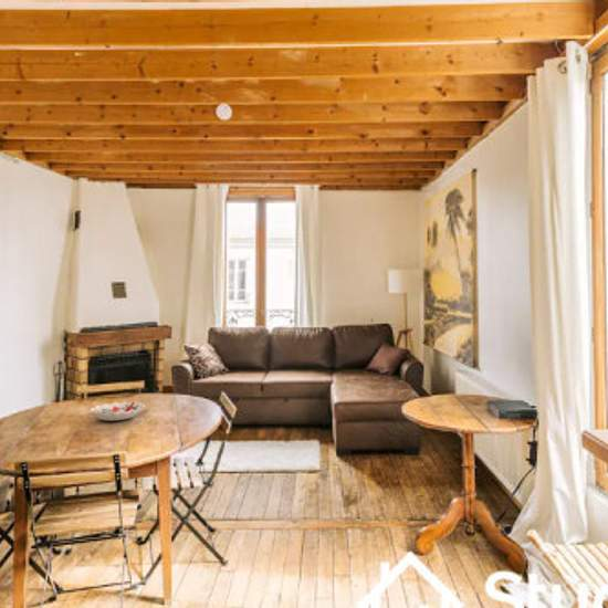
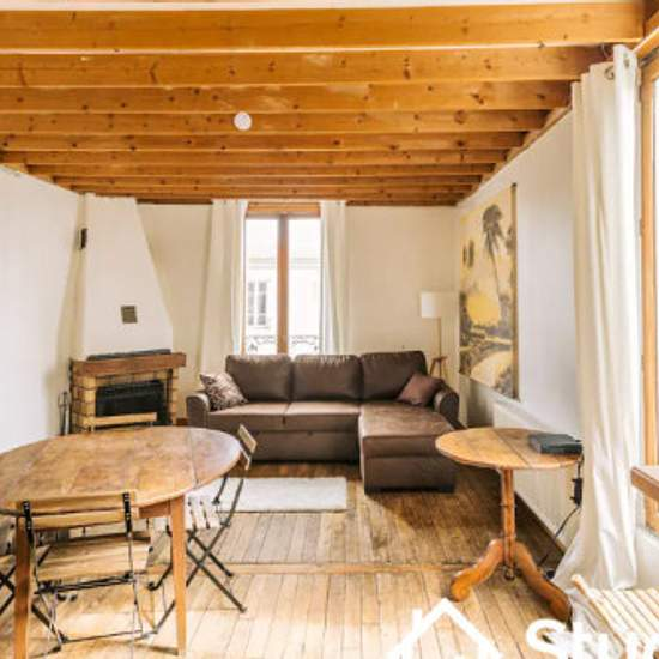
- decorative bowl (117, 411)
